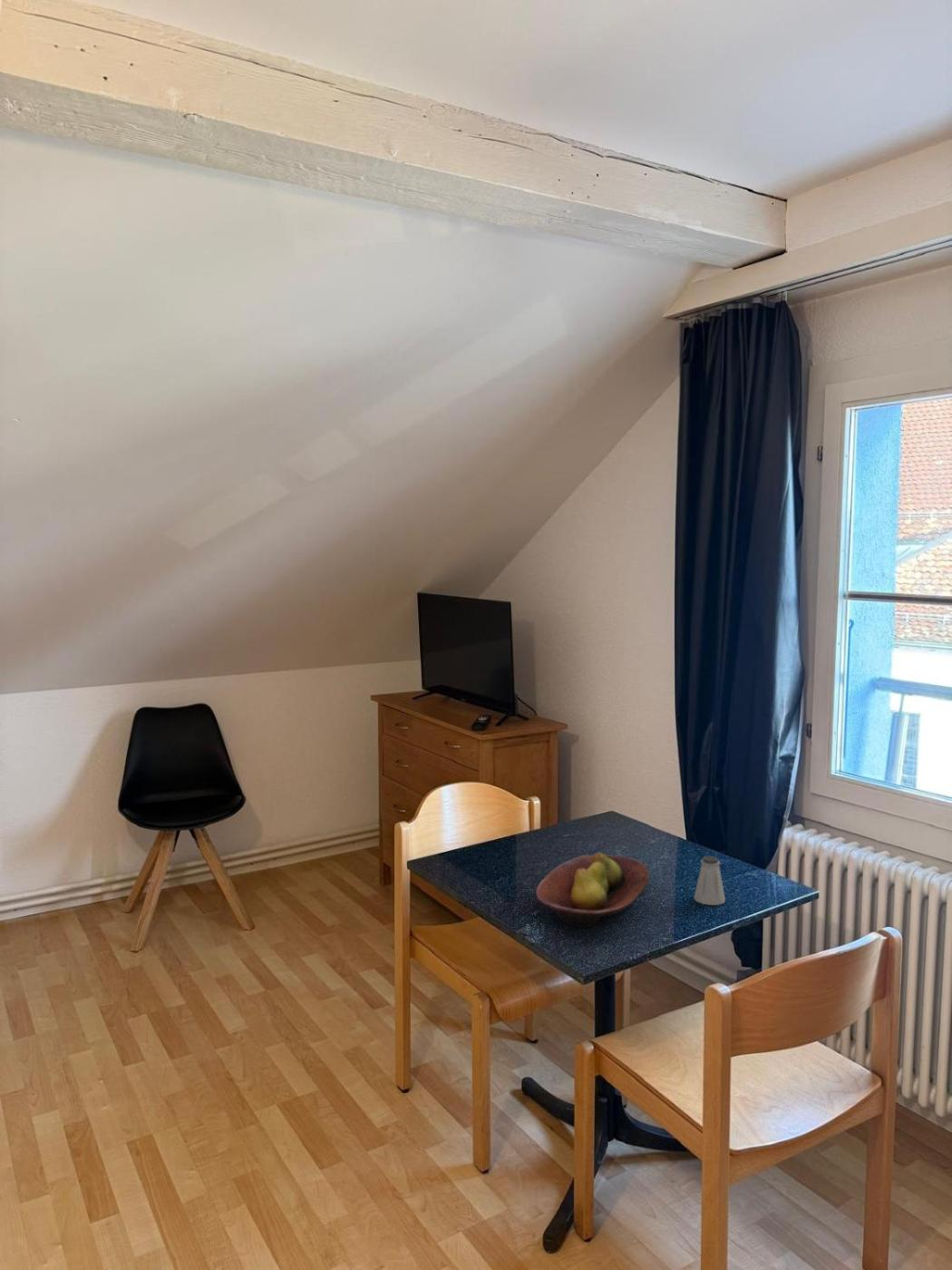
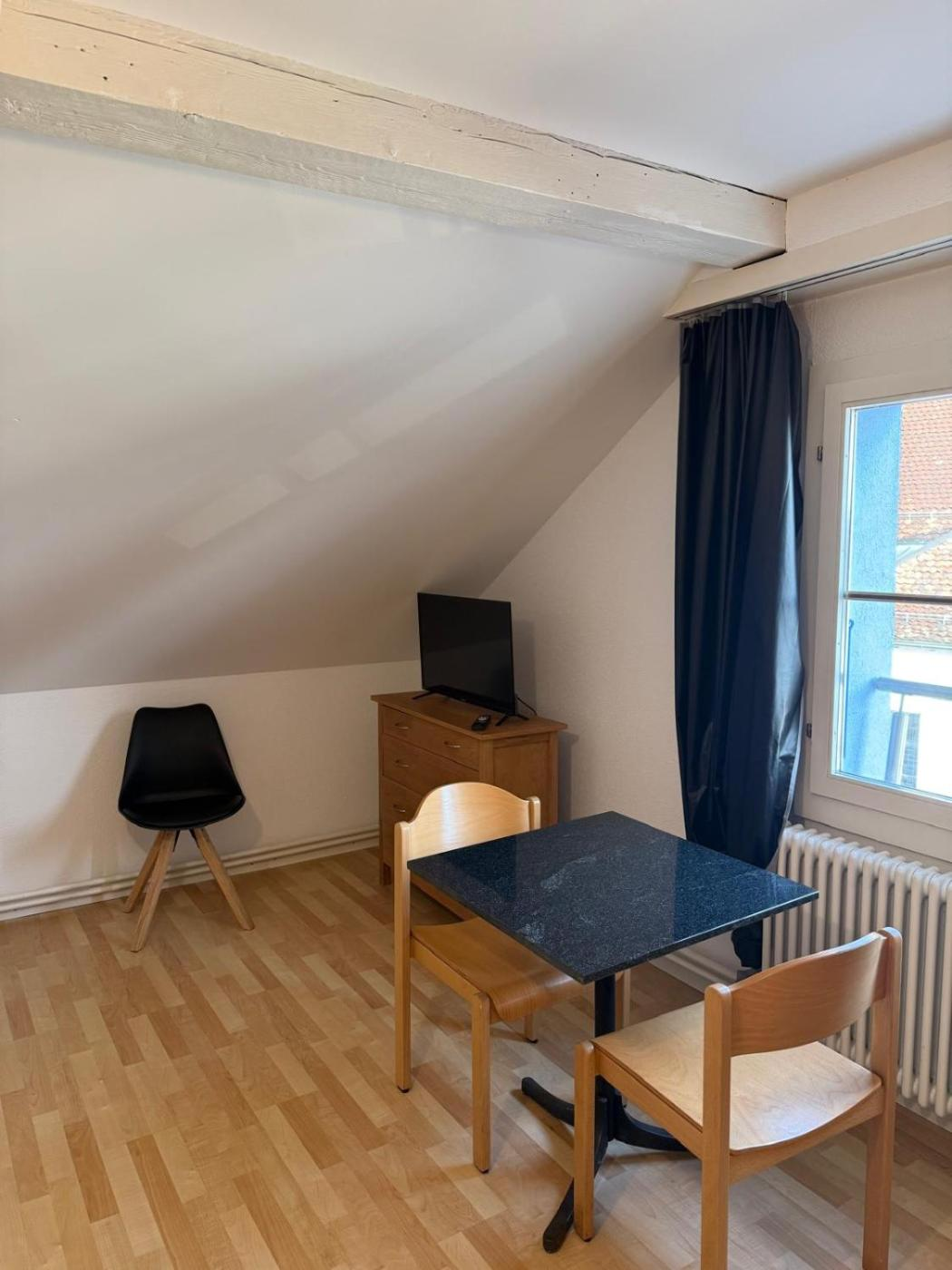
- fruit bowl (593, 883)
- saltshaker (710, 878)
